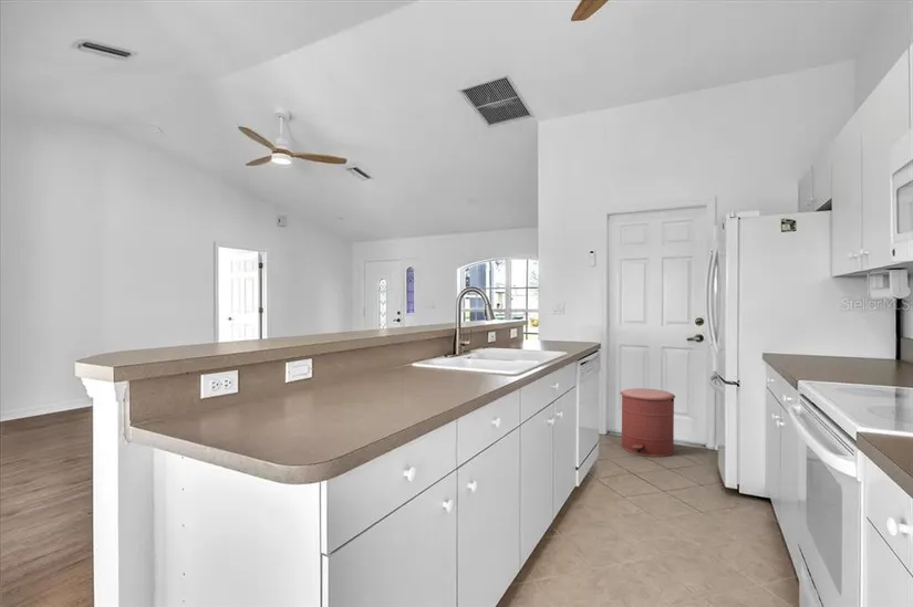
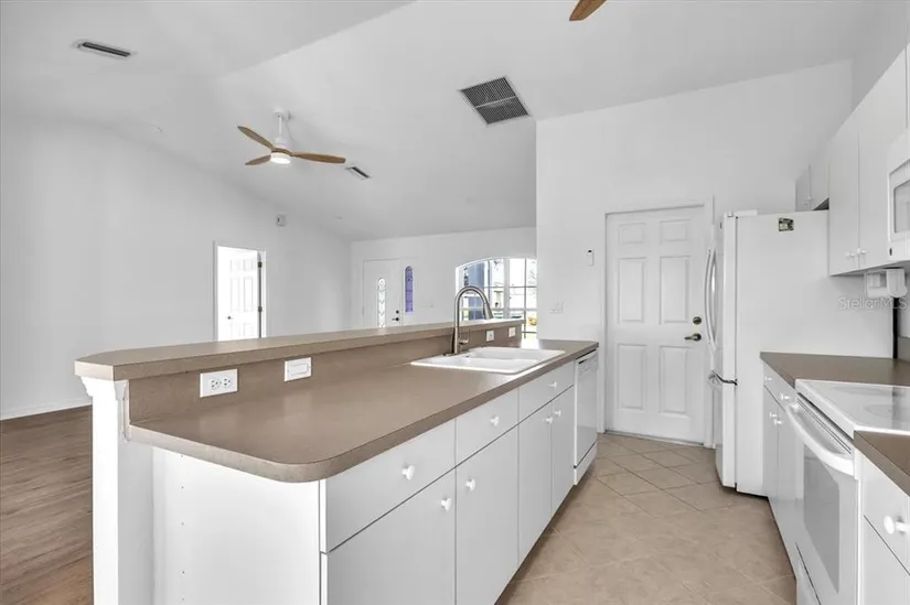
- trash can (646, 420)
